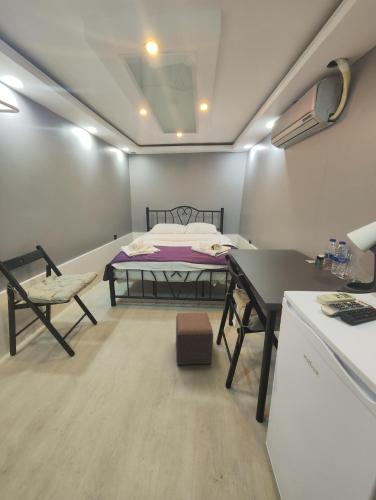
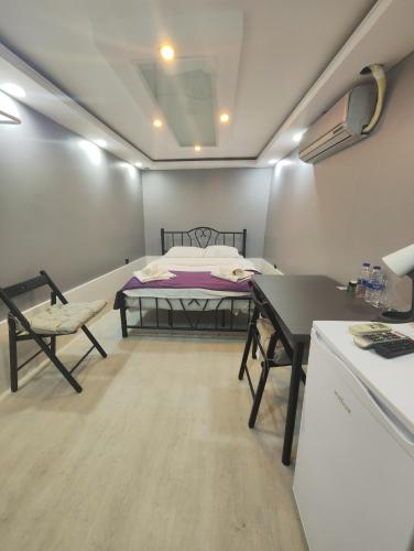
- footstool (193, 336)
